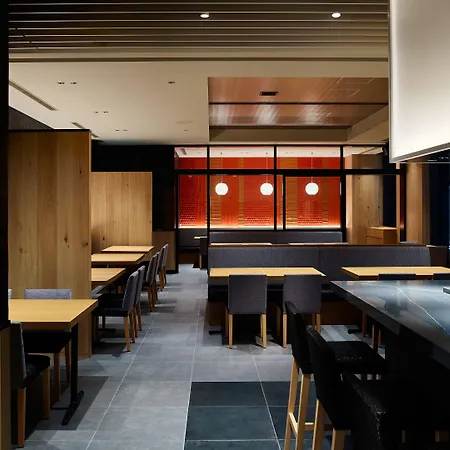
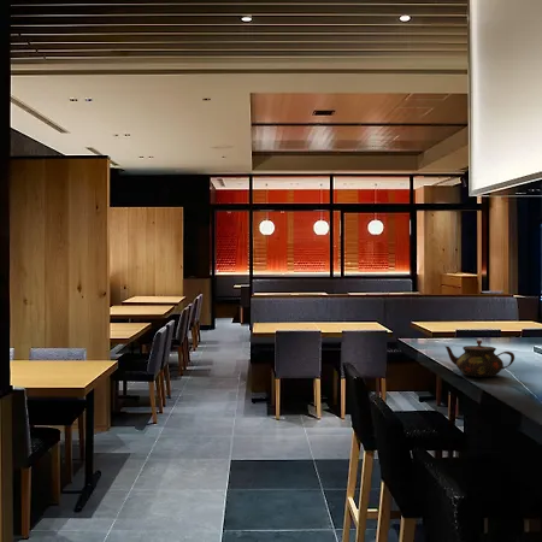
+ teapot (478, 357)
